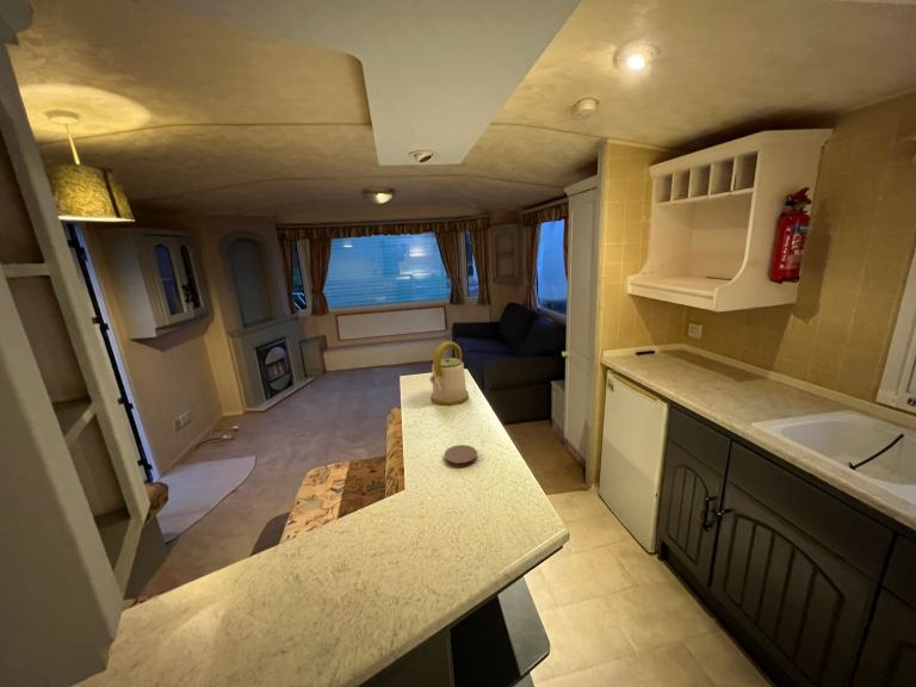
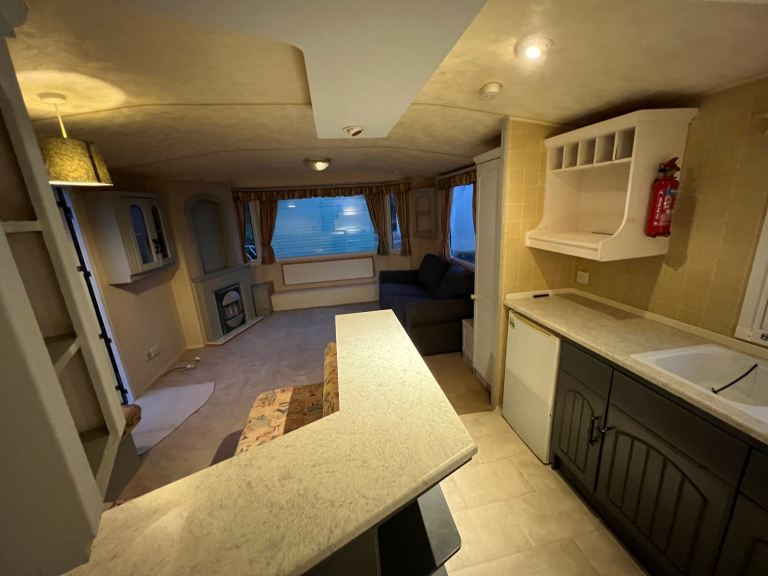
- coaster (460, 454)
- kettle (445, 371)
